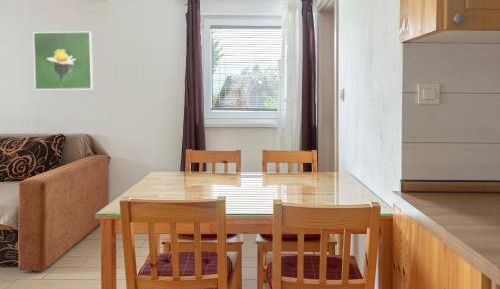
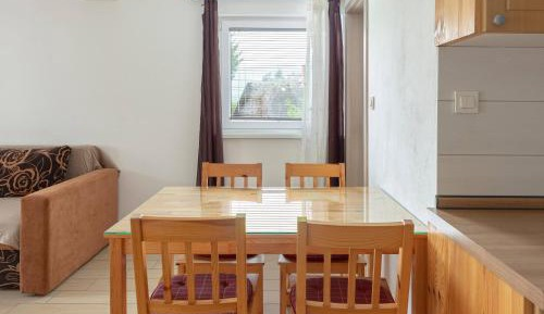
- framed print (63, 60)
